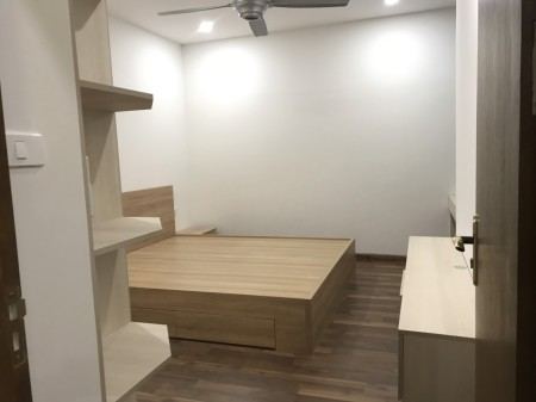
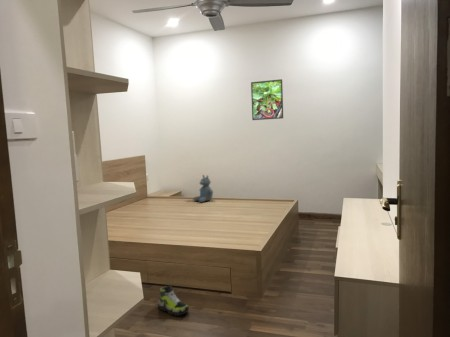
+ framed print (267, 100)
+ shoe (172, 298)
+ teddy bear (202, 188)
